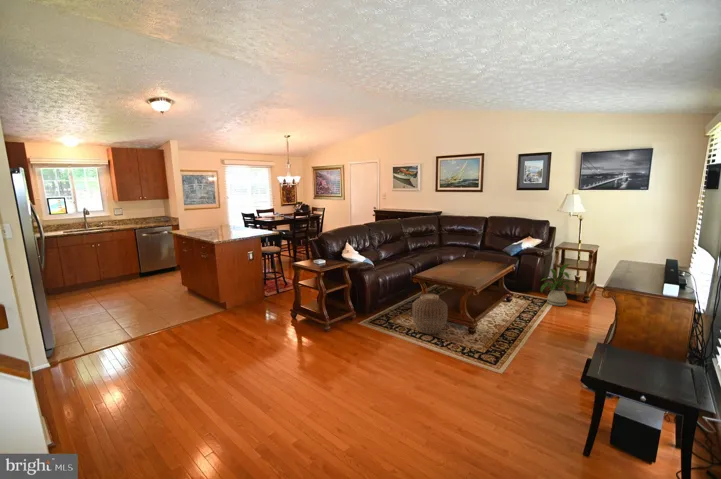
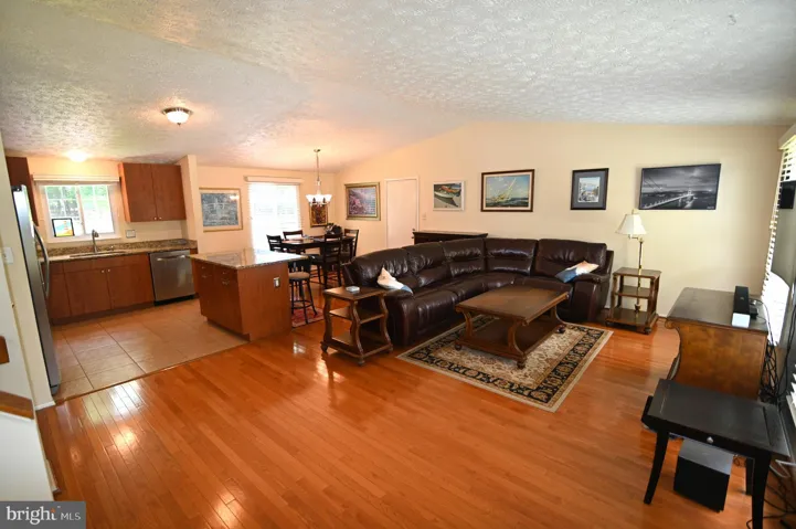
- woven basket (429, 313)
- house plant (553, 284)
